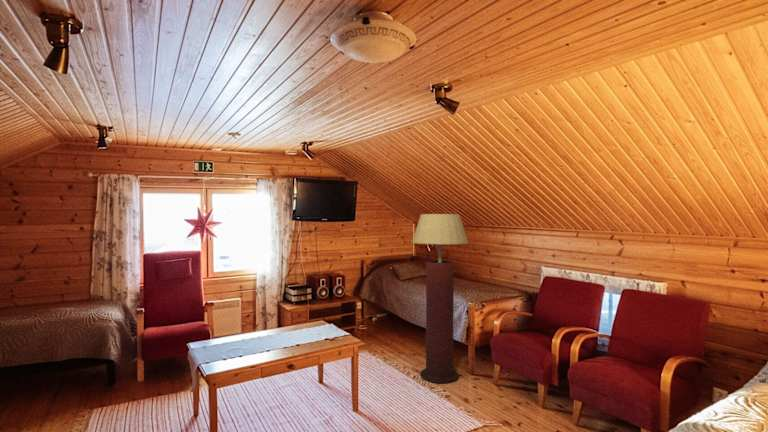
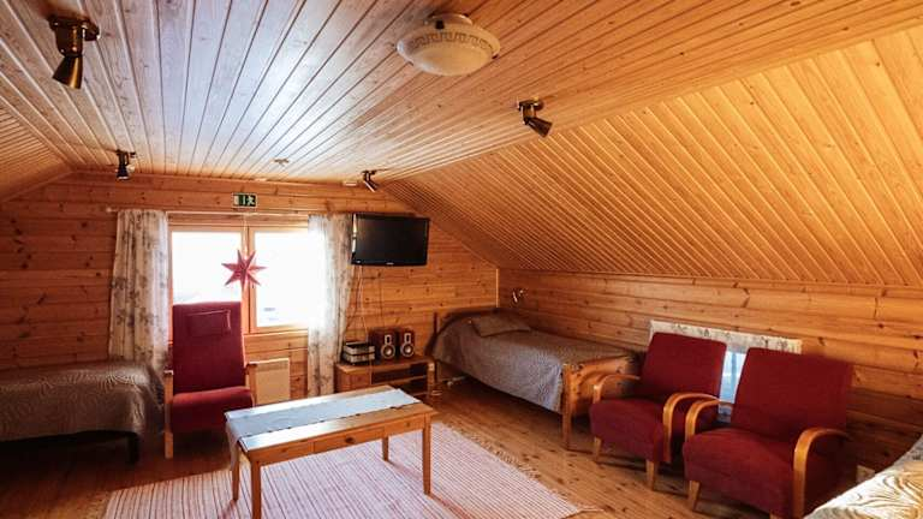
- floor lamp (439, 294)
